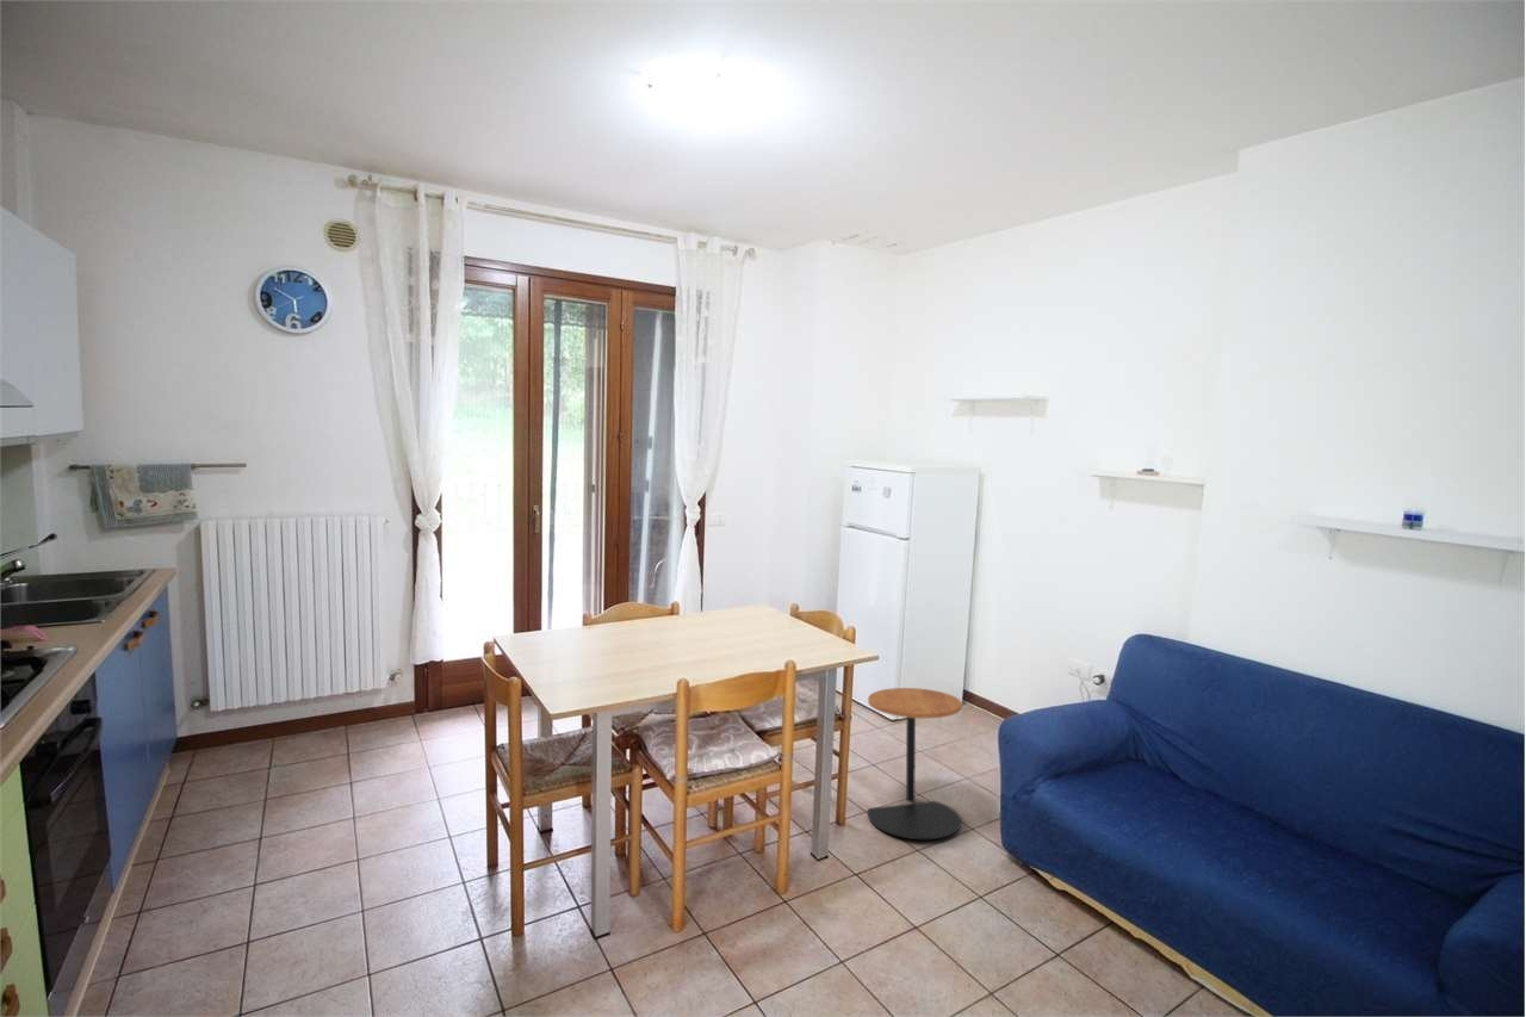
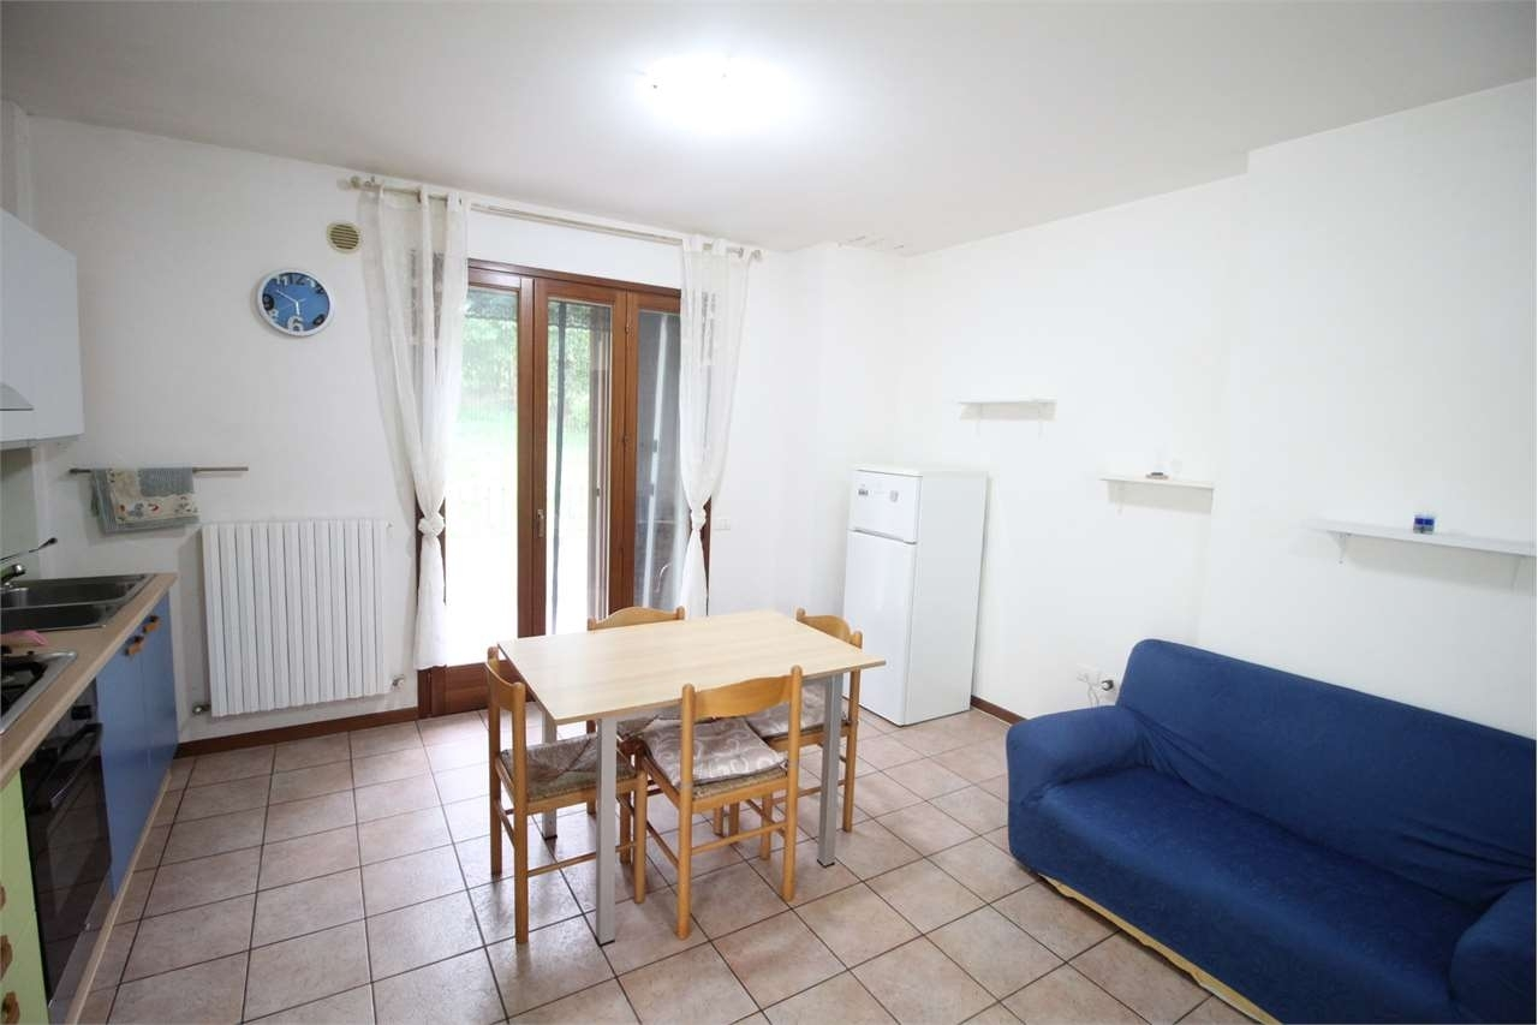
- side table (913, 758)
